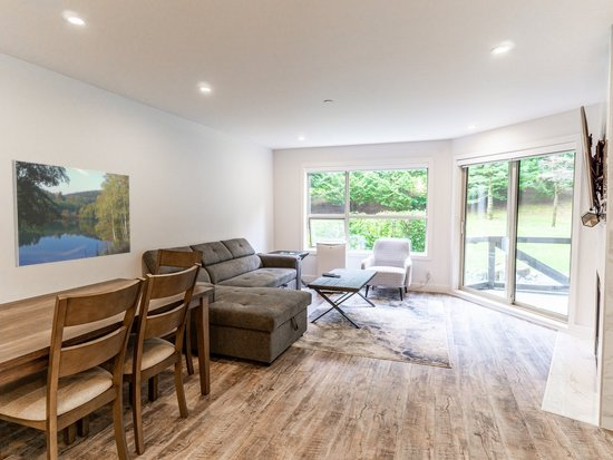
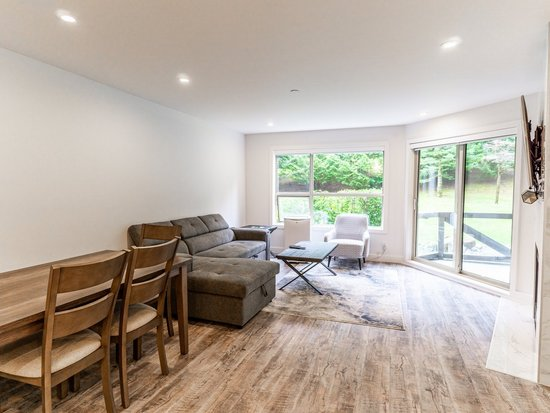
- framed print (80, 214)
